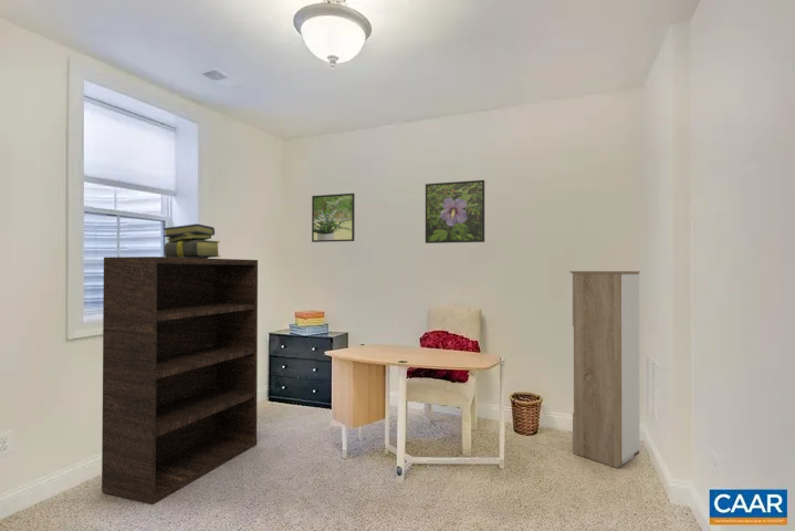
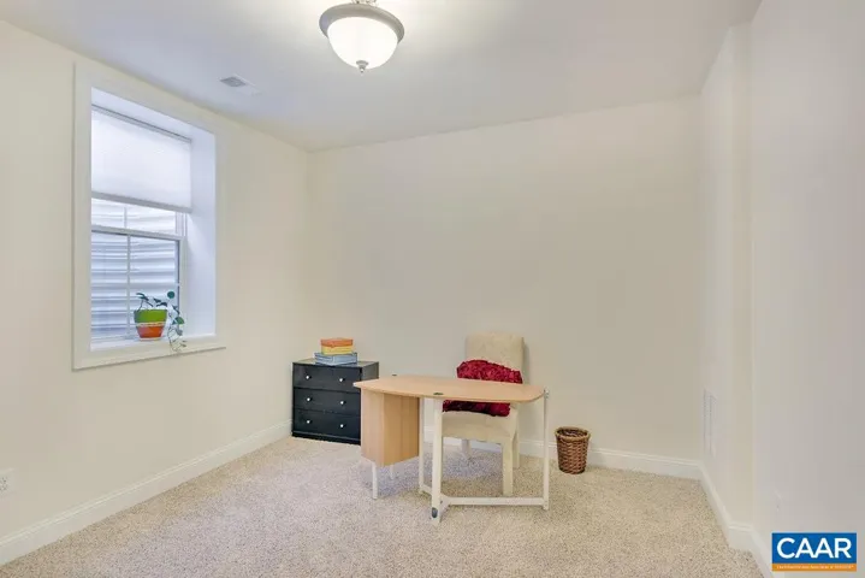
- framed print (333, 218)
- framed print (453, 211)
- bookshelf (188, 362)
- storage cabinet (604, 363)
- stack of books (190, 241)
